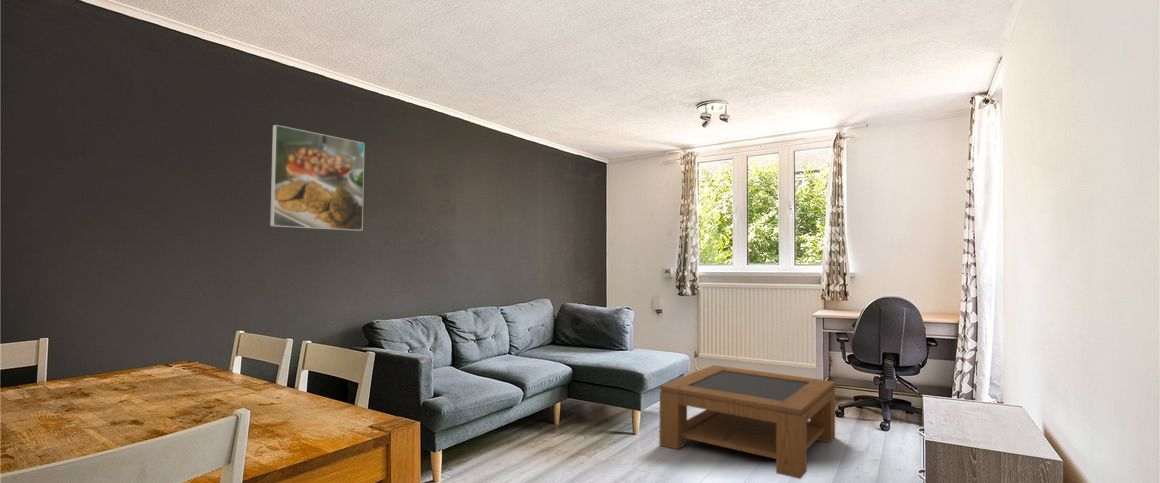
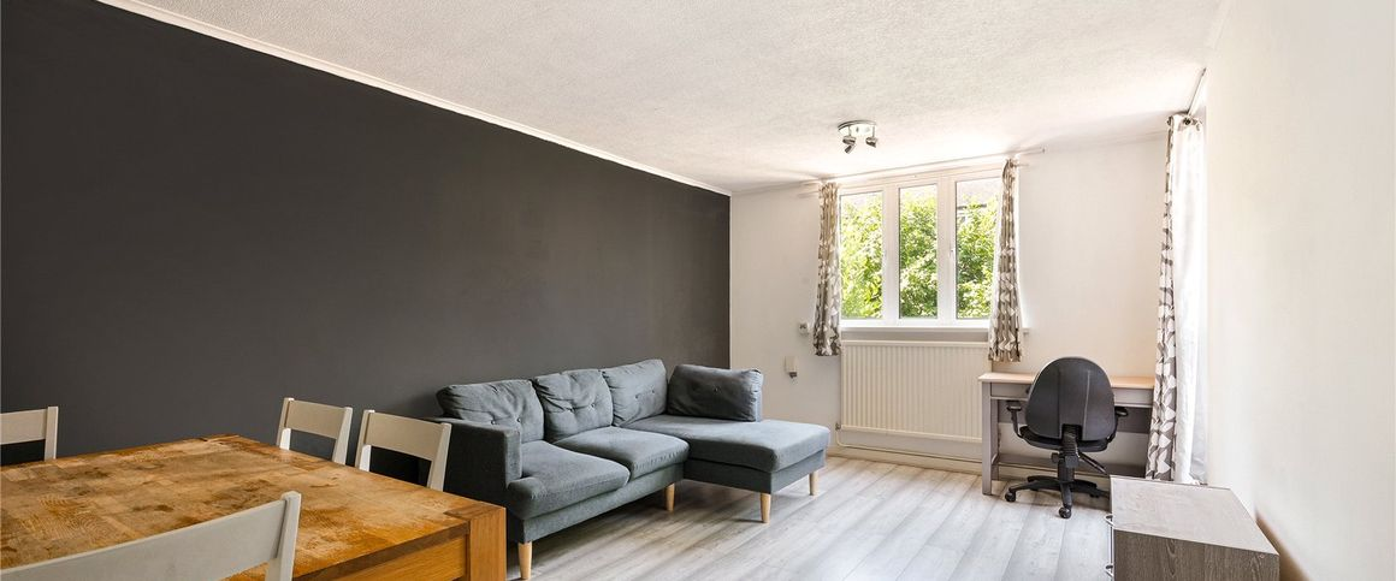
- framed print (320, 181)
- coffee table (749, 412)
